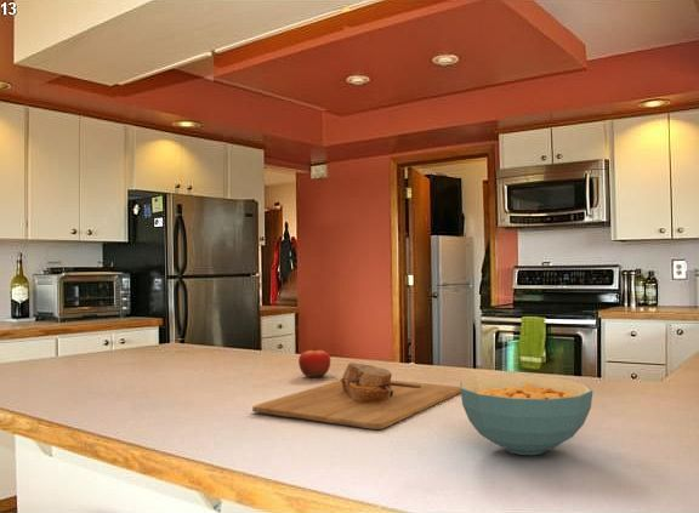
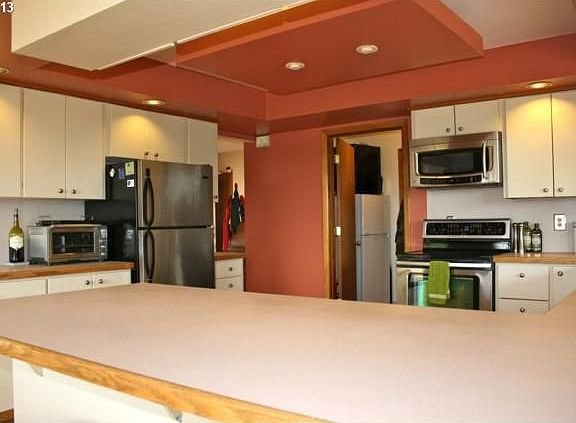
- cutting board (363, 382)
- cereal bowl (524, 417)
- fruit (314, 360)
